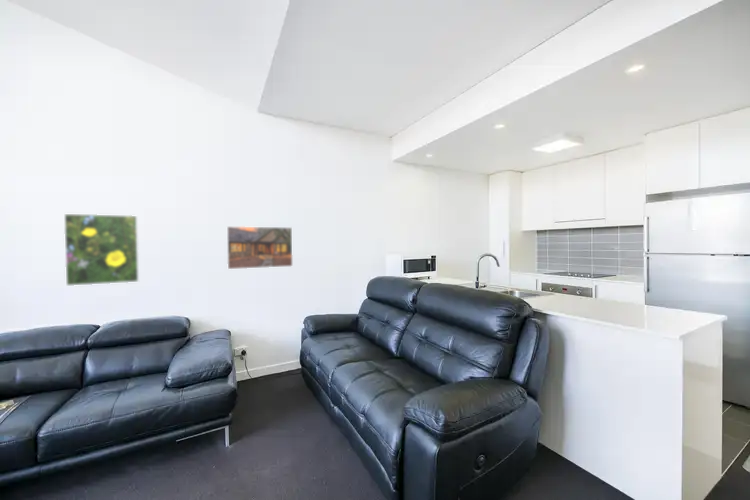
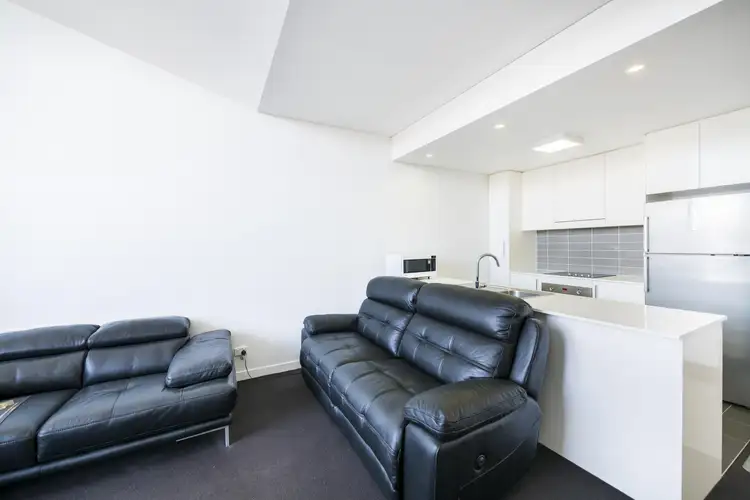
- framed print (103, 249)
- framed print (261, 247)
